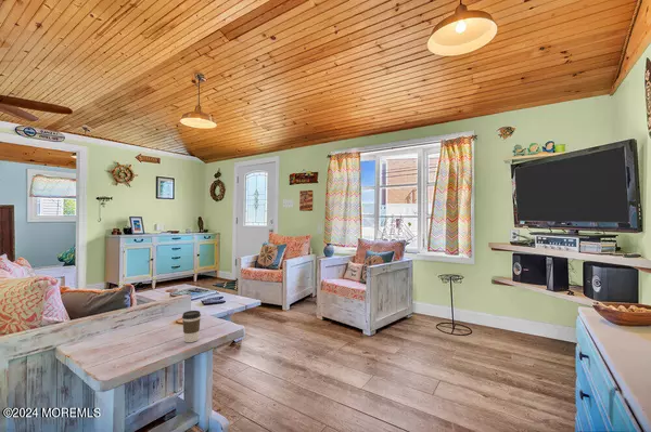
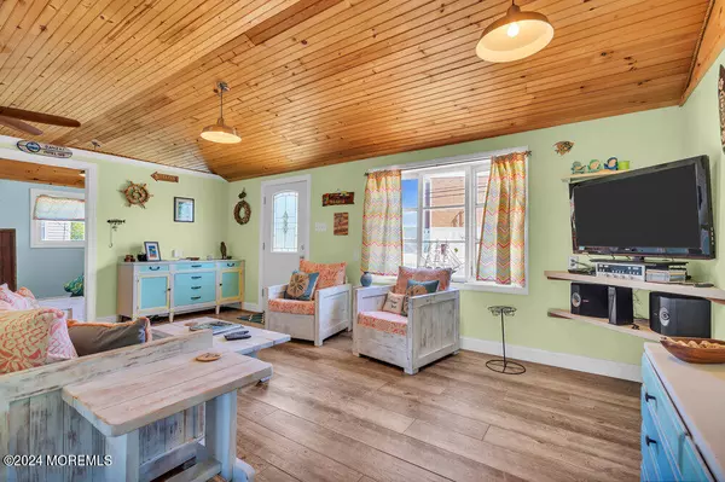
- coffee cup (191, 326)
